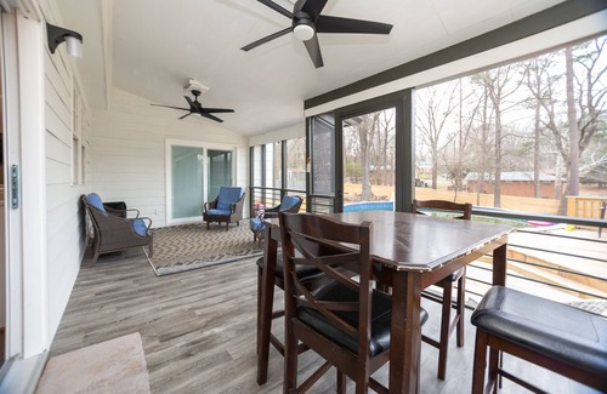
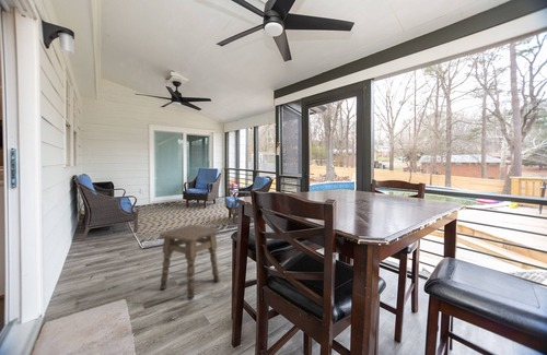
+ side table (190, 258)
